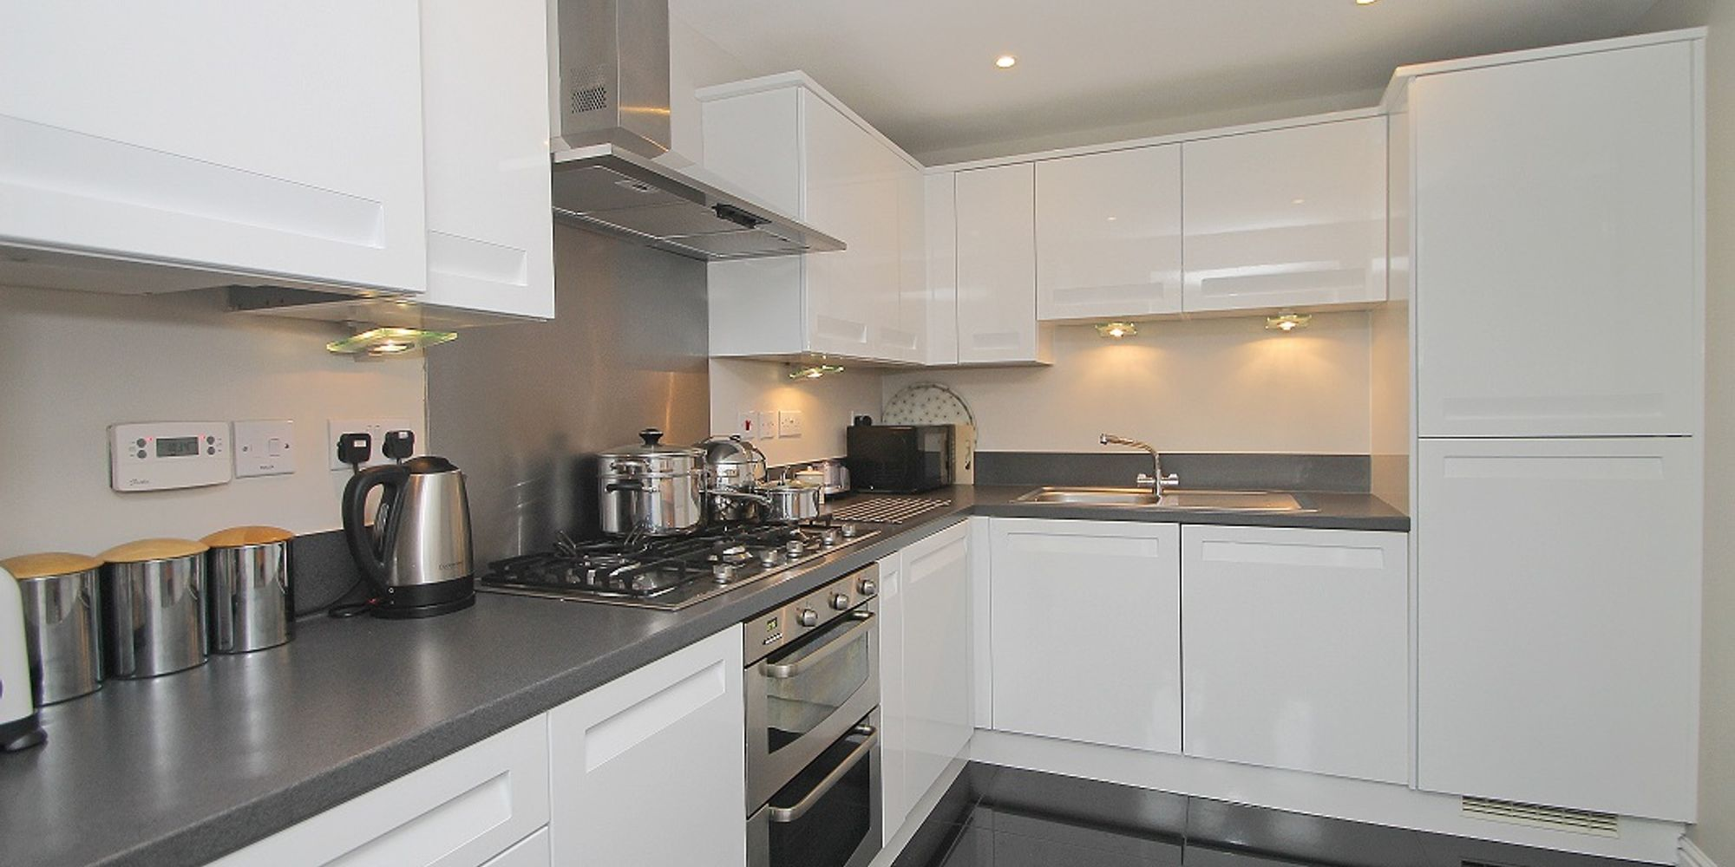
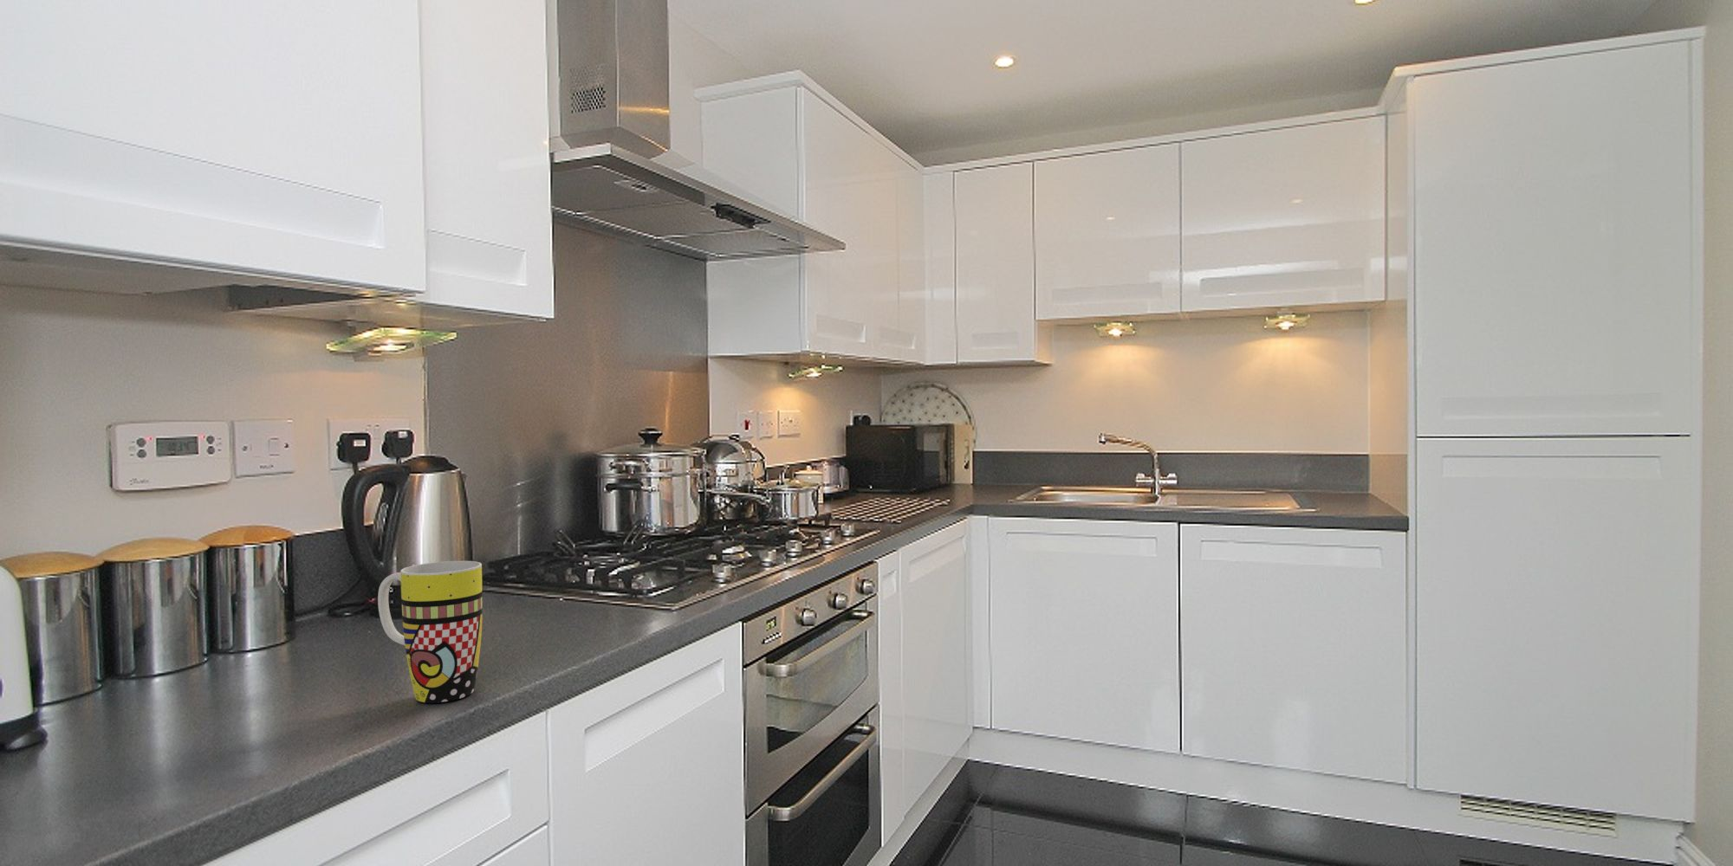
+ mug (428, 630)
